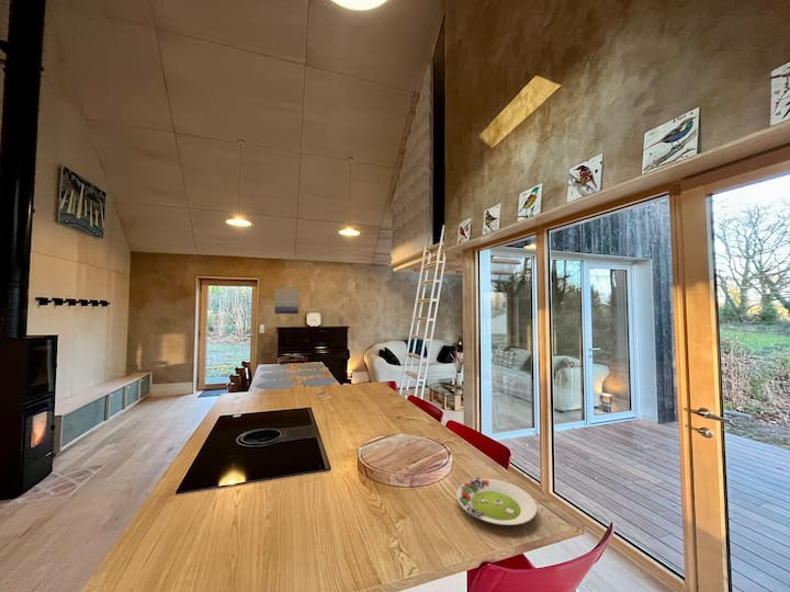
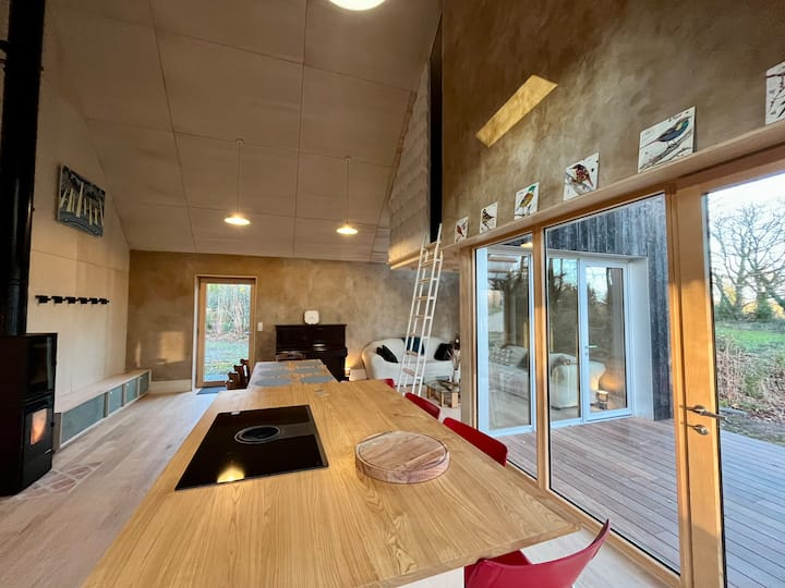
- wall art (286, 300)
- salad plate (495, 501)
